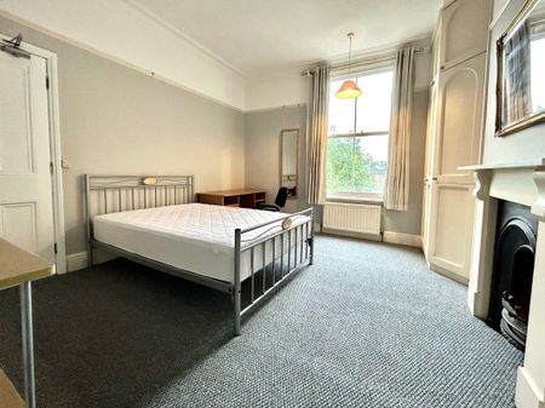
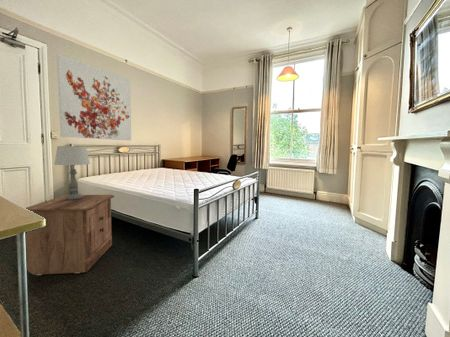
+ table lamp (73, 172)
+ wall art (99, 104)
+ nightstand (76, 229)
